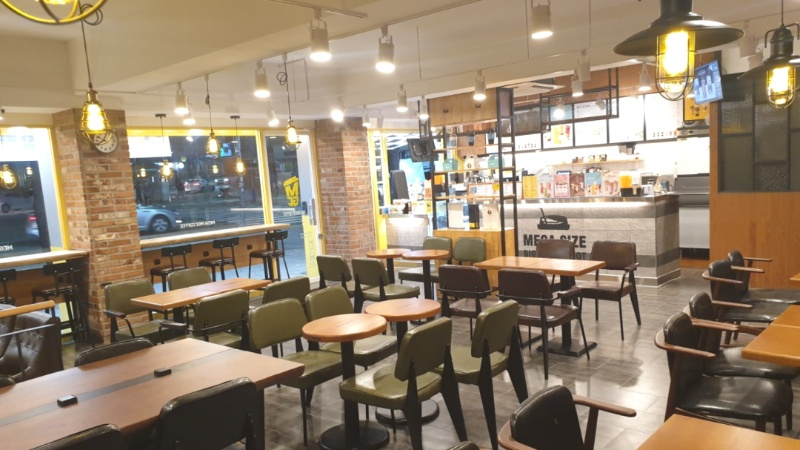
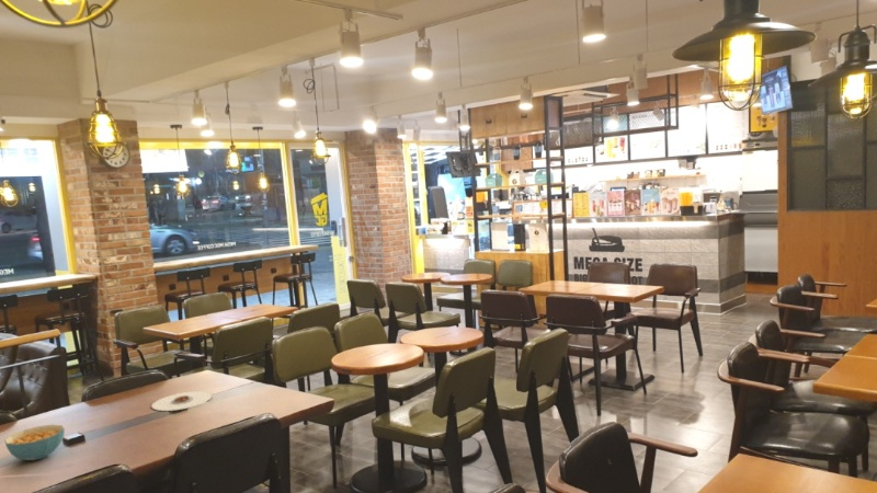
+ plate (182, 399)
+ cereal bowl (36, 446)
